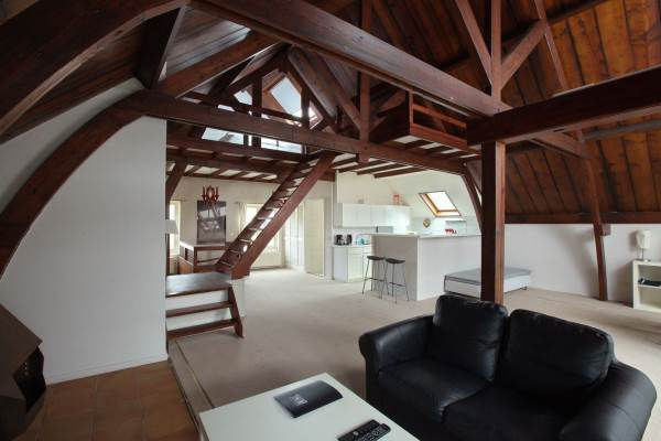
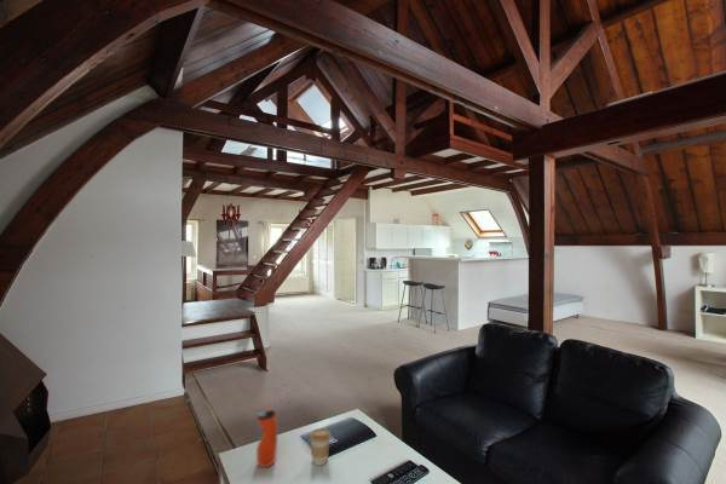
+ coffee cup (319, 445)
+ water bottle (266, 434)
